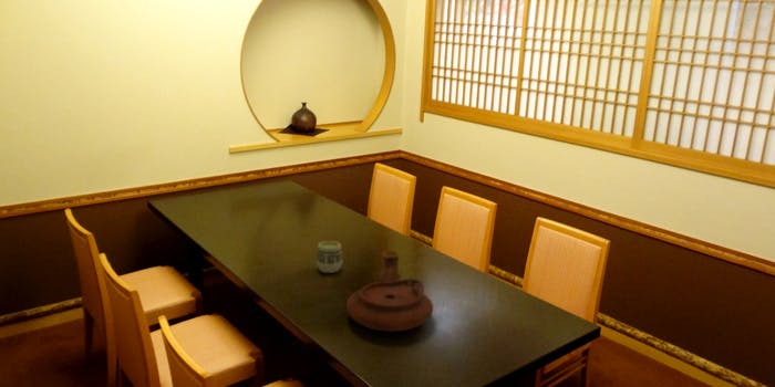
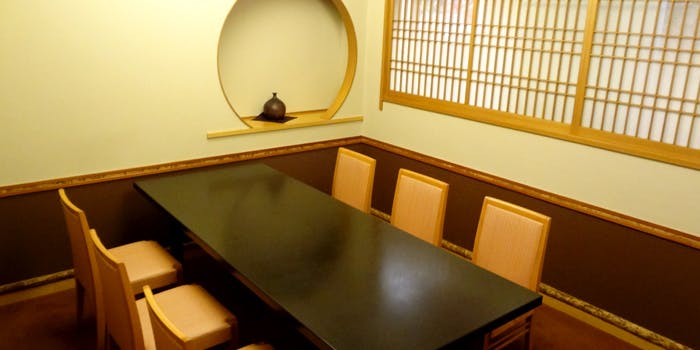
- cup (390, 268)
- cup (329, 257)
- plate (394, 304)
